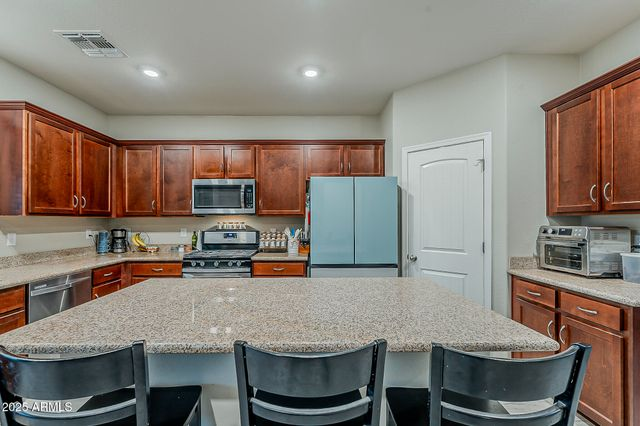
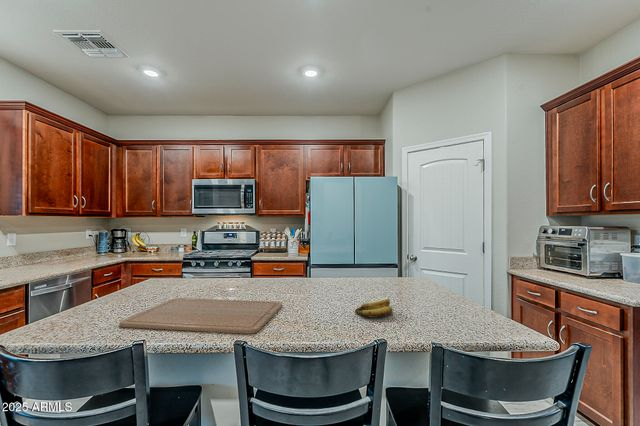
+ banana (373, 304)
+ chopping board (208, 312)
